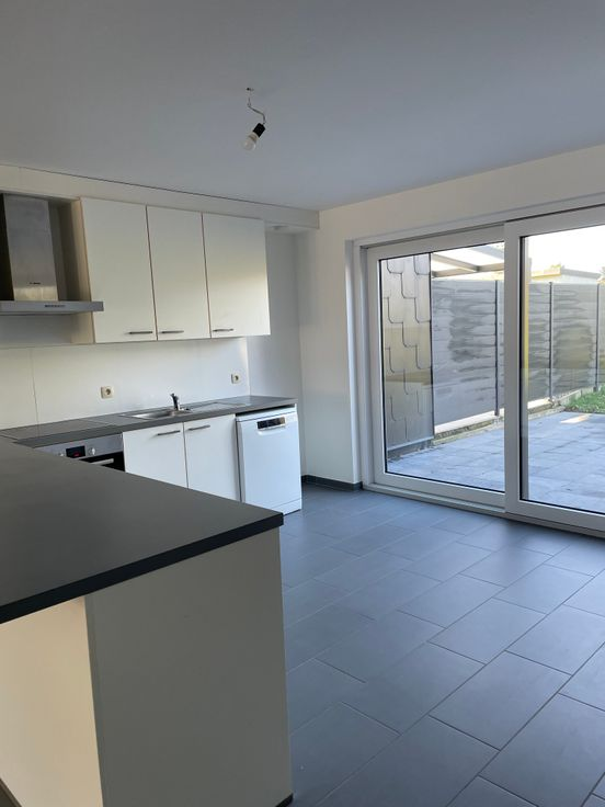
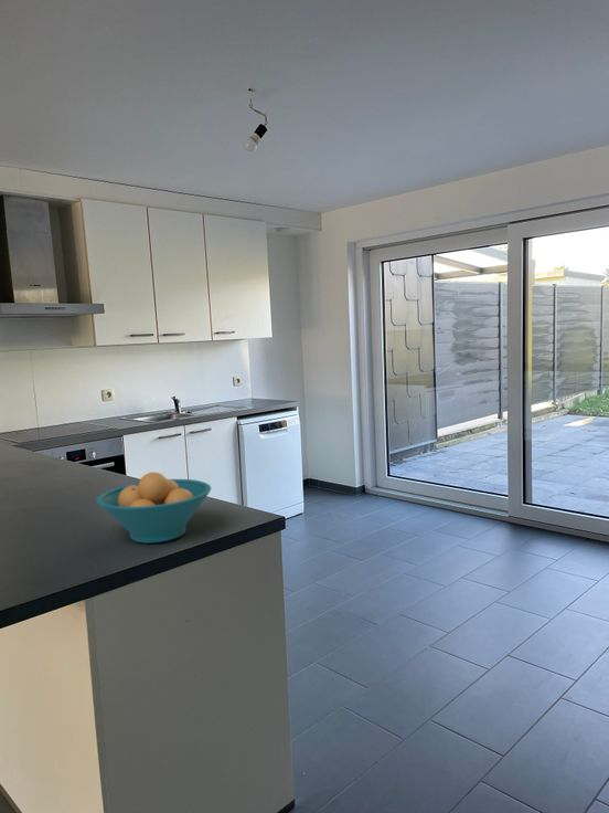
+ fruit bowl (156, 504)
